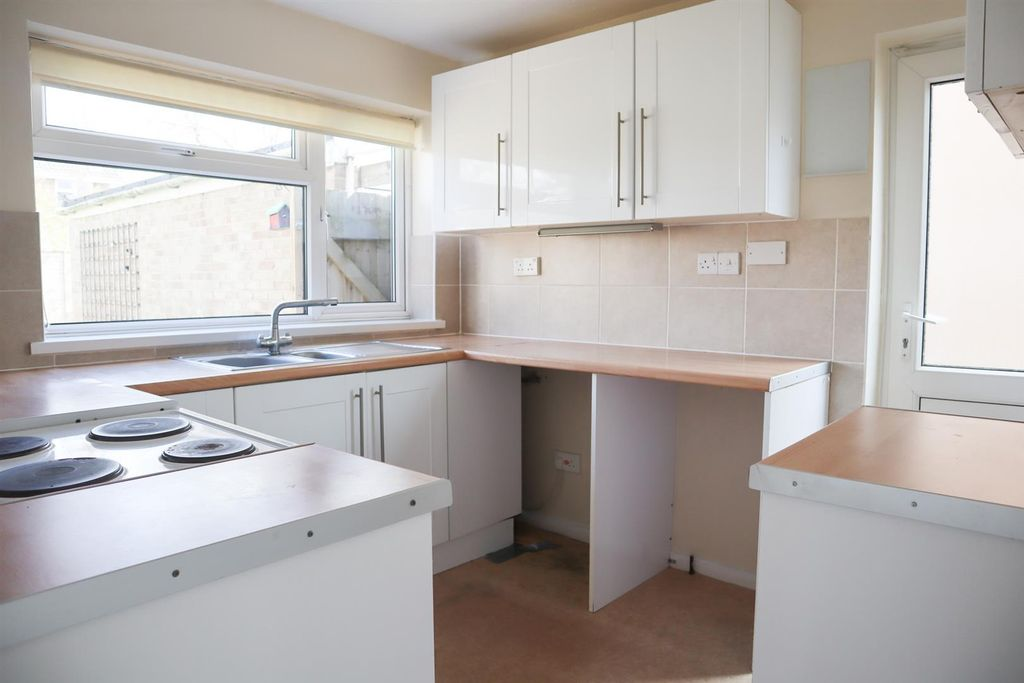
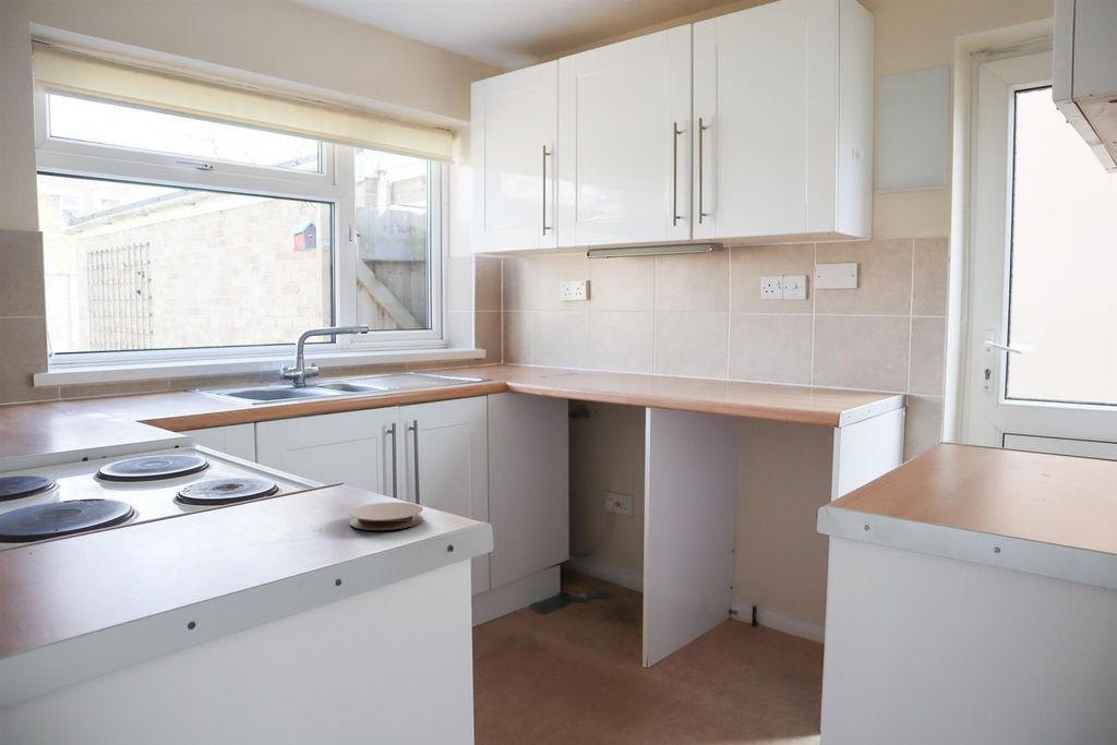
+ coaster (386, 515)
